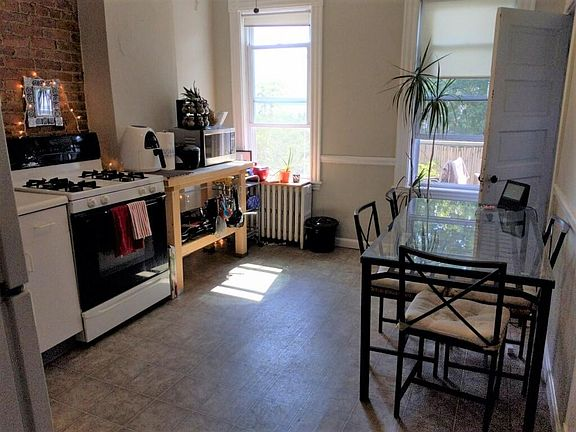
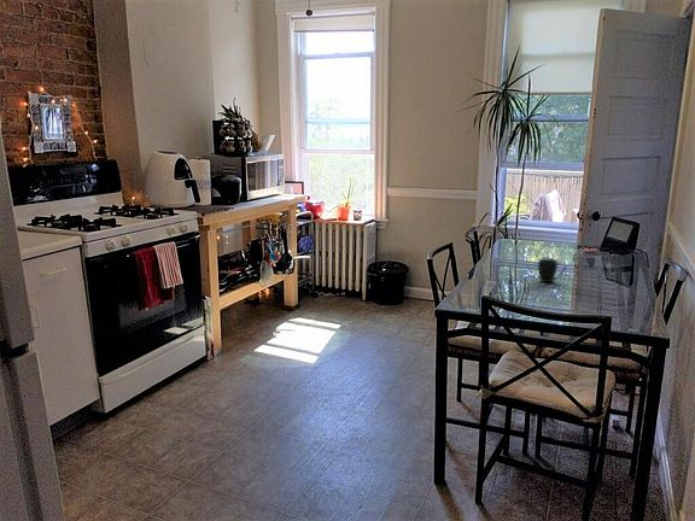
+ mug (551, 270)
